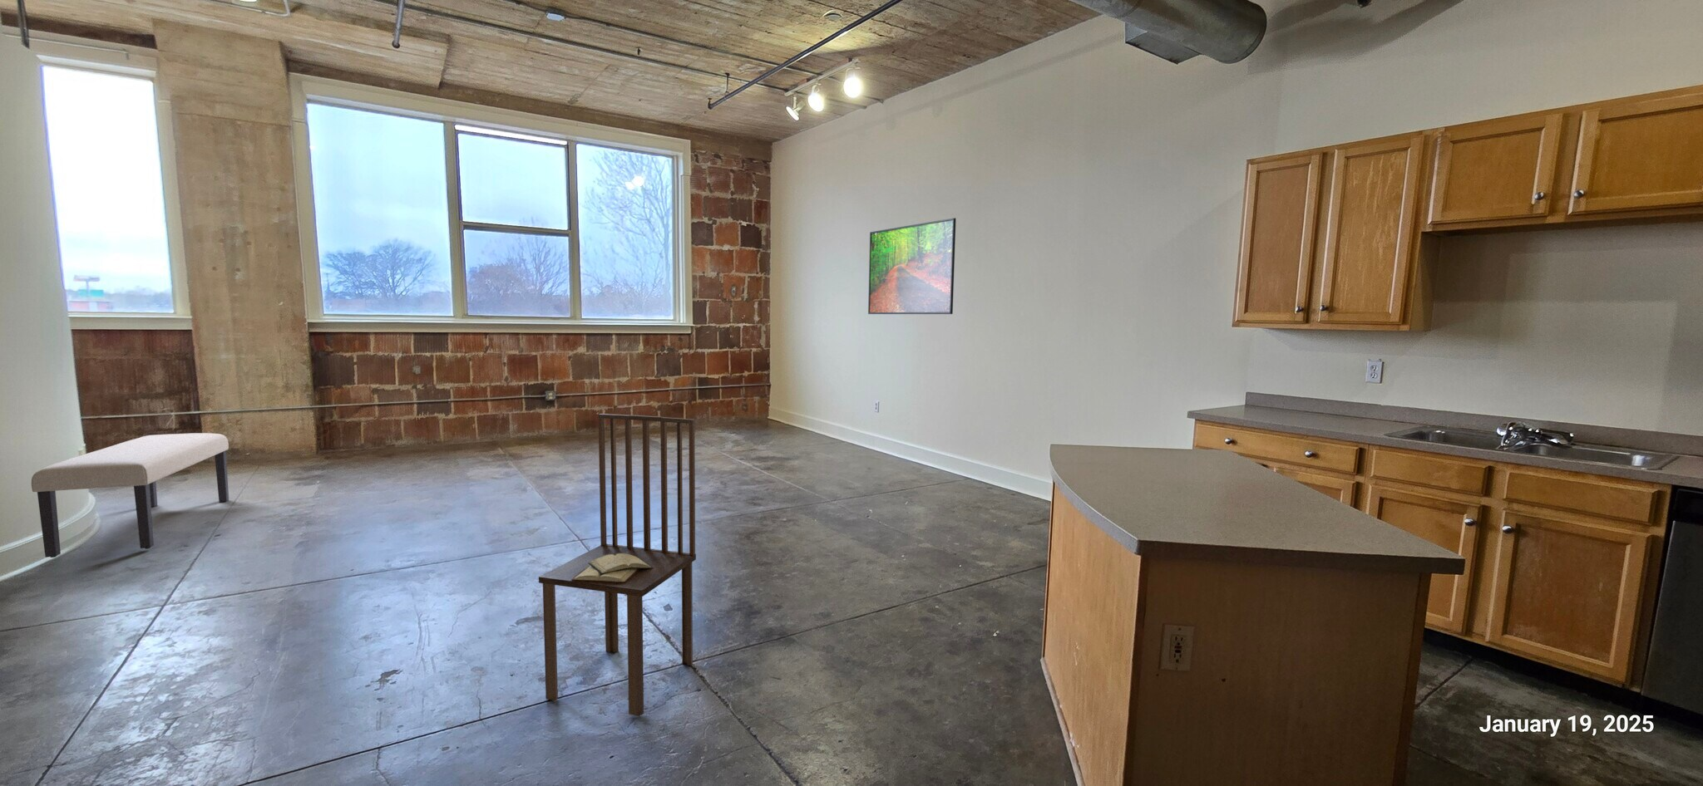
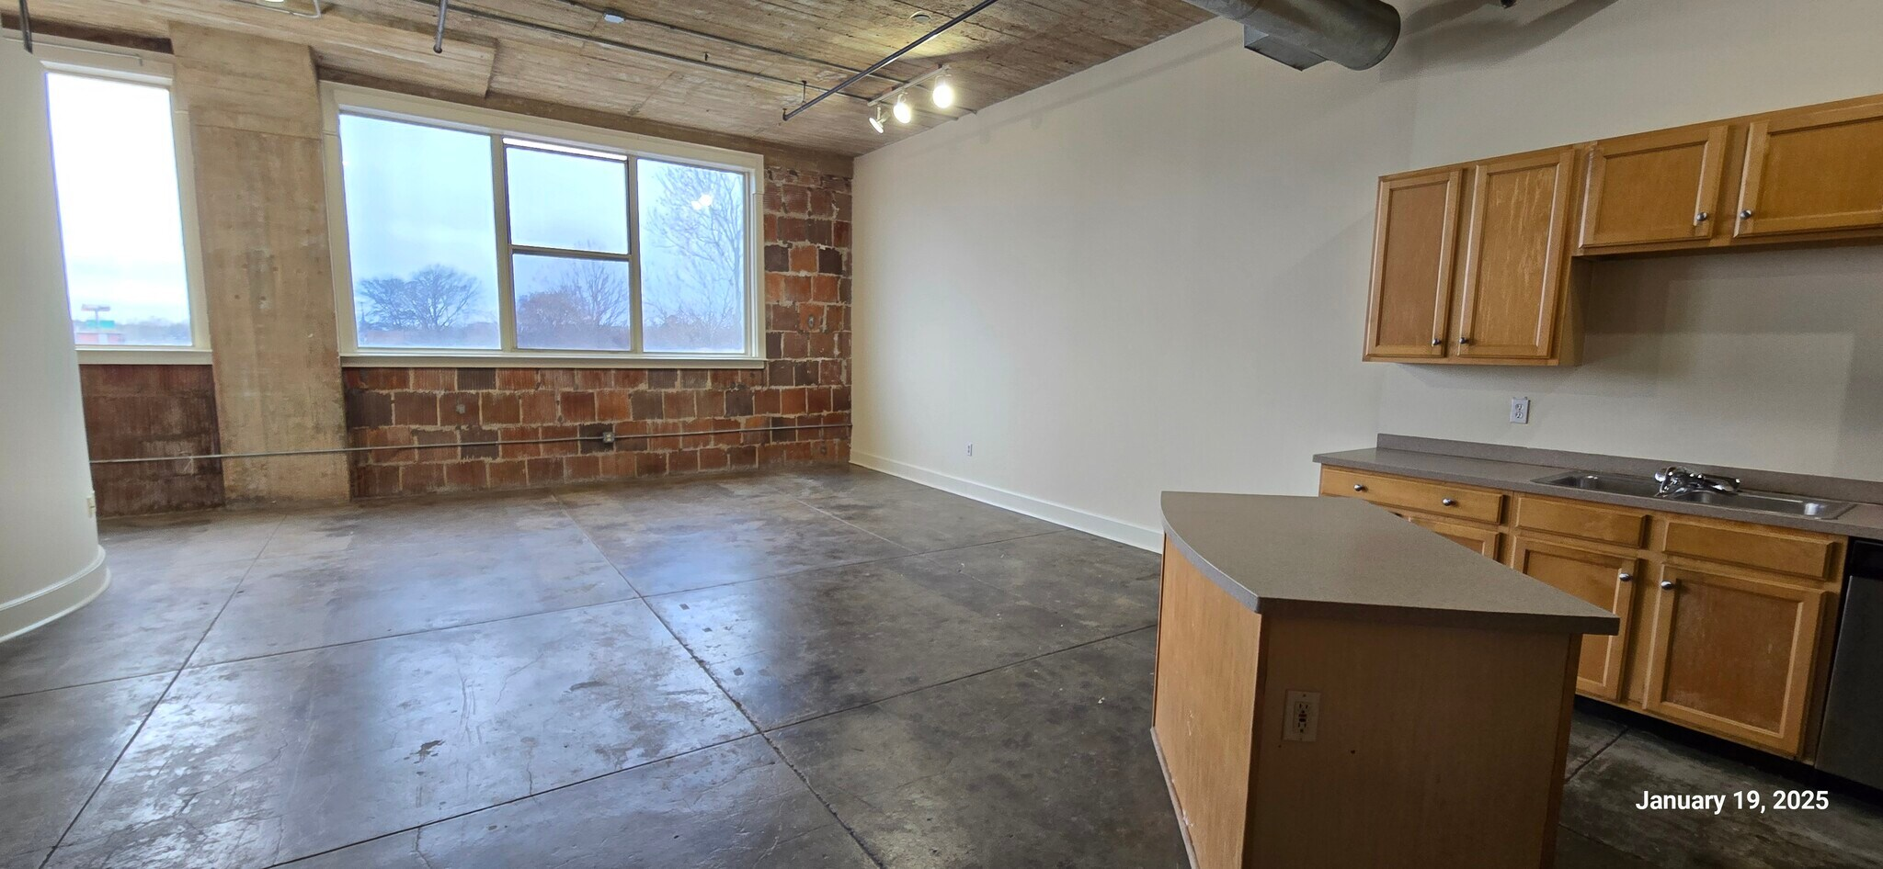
- bench (146, 485)
- dining chair (621, 553)
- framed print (908, 270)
- diary (616, 563)
